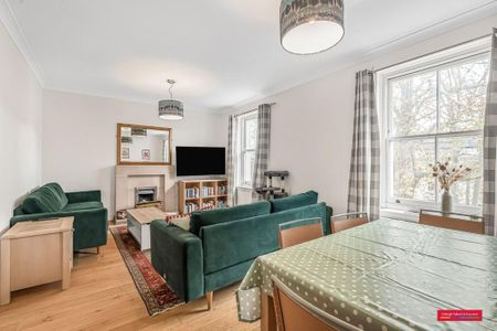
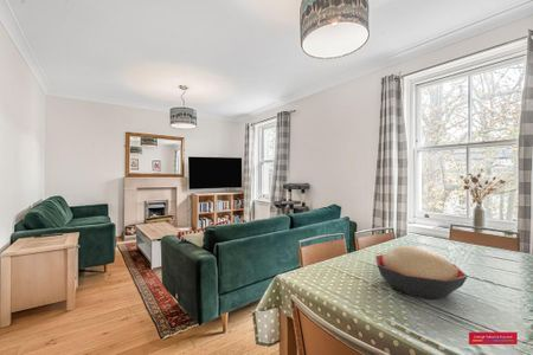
+ decorative bowl (416, 267)
